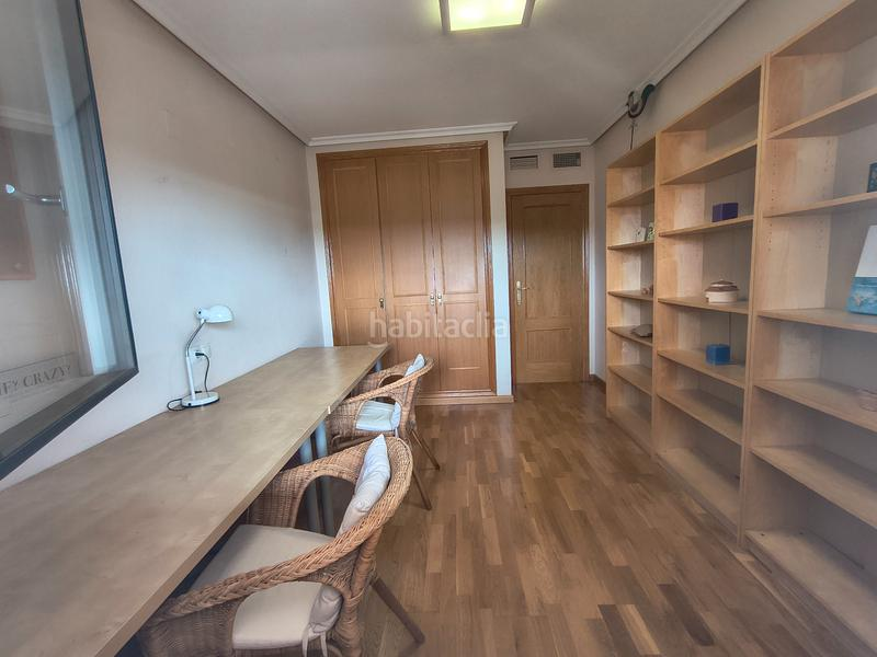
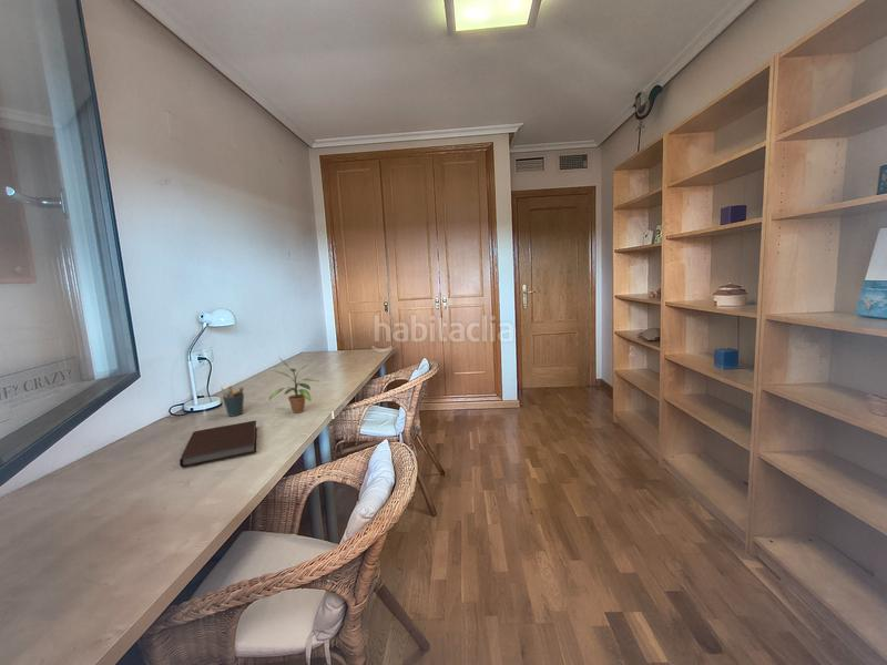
+ pen holder (233, 399)
+ notebook (222, 441)
+ potted plant (293, 379)
